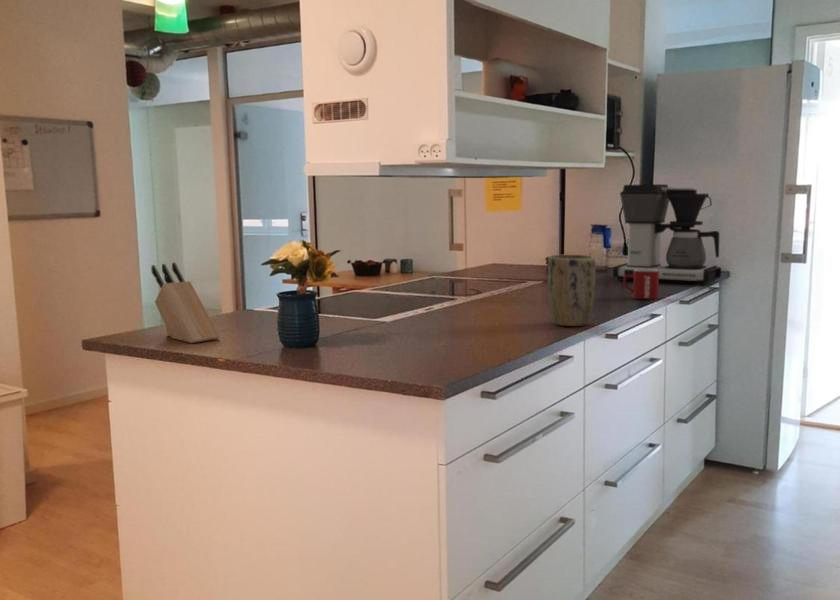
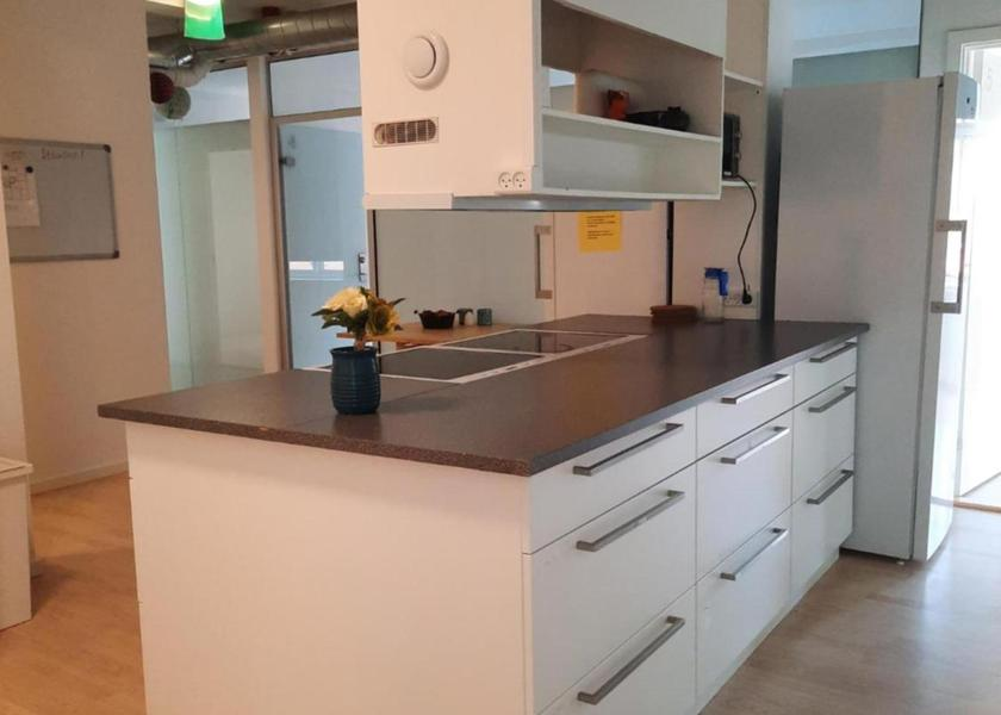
- coffee maker (671, 230)
- plant pot (571, 290)
- mug (640, 283)
- knife block (182, 300)
